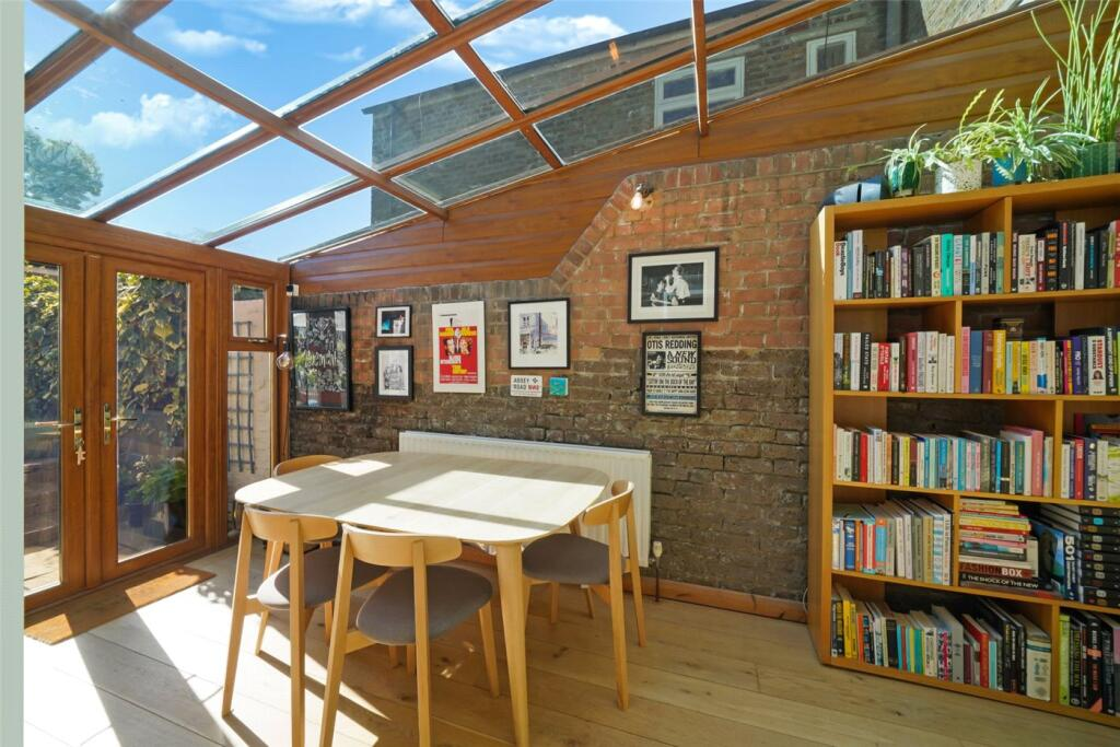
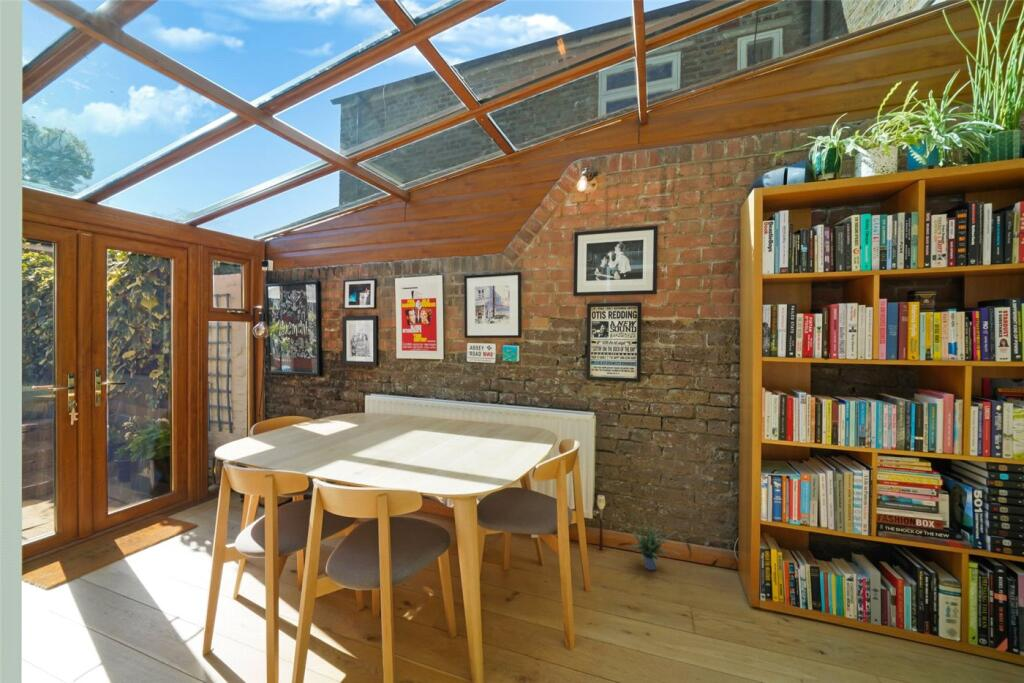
+ potted plant (650, 540)
